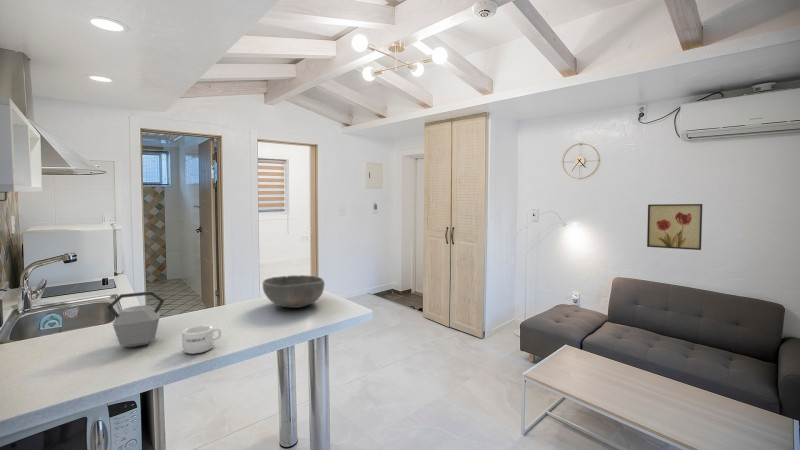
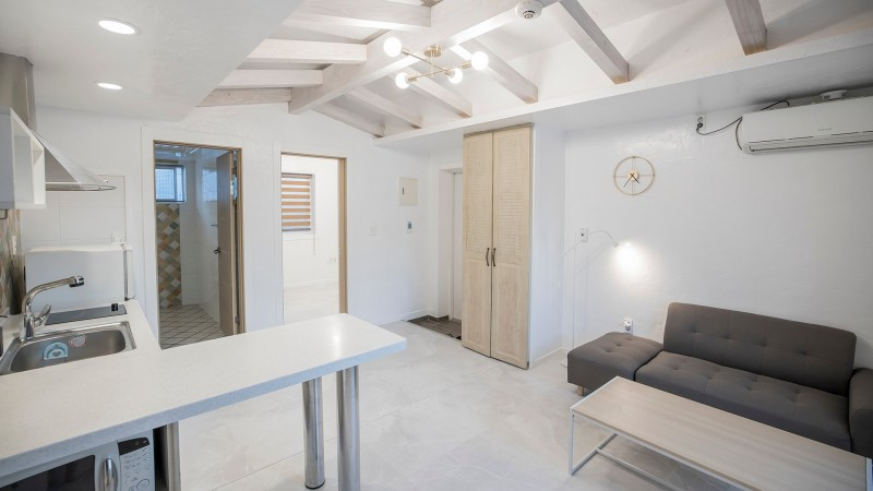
- wall art (673, 226)
- mug (202, 338)
- kettle (138, 313)
- bowl (294, 292)
